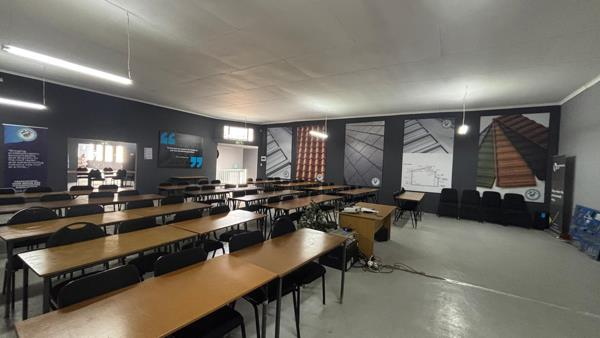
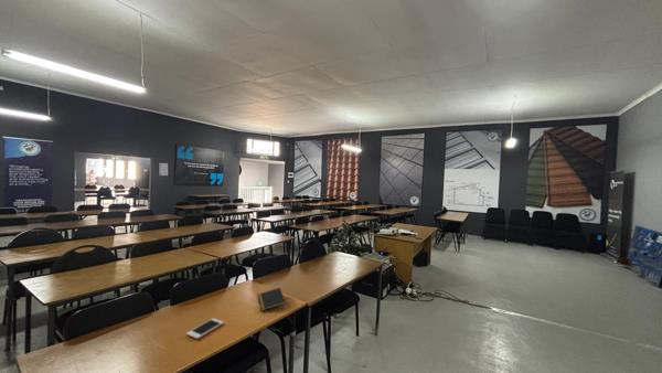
+ notepad (270, 298)
+ cell phone (205, 328)
